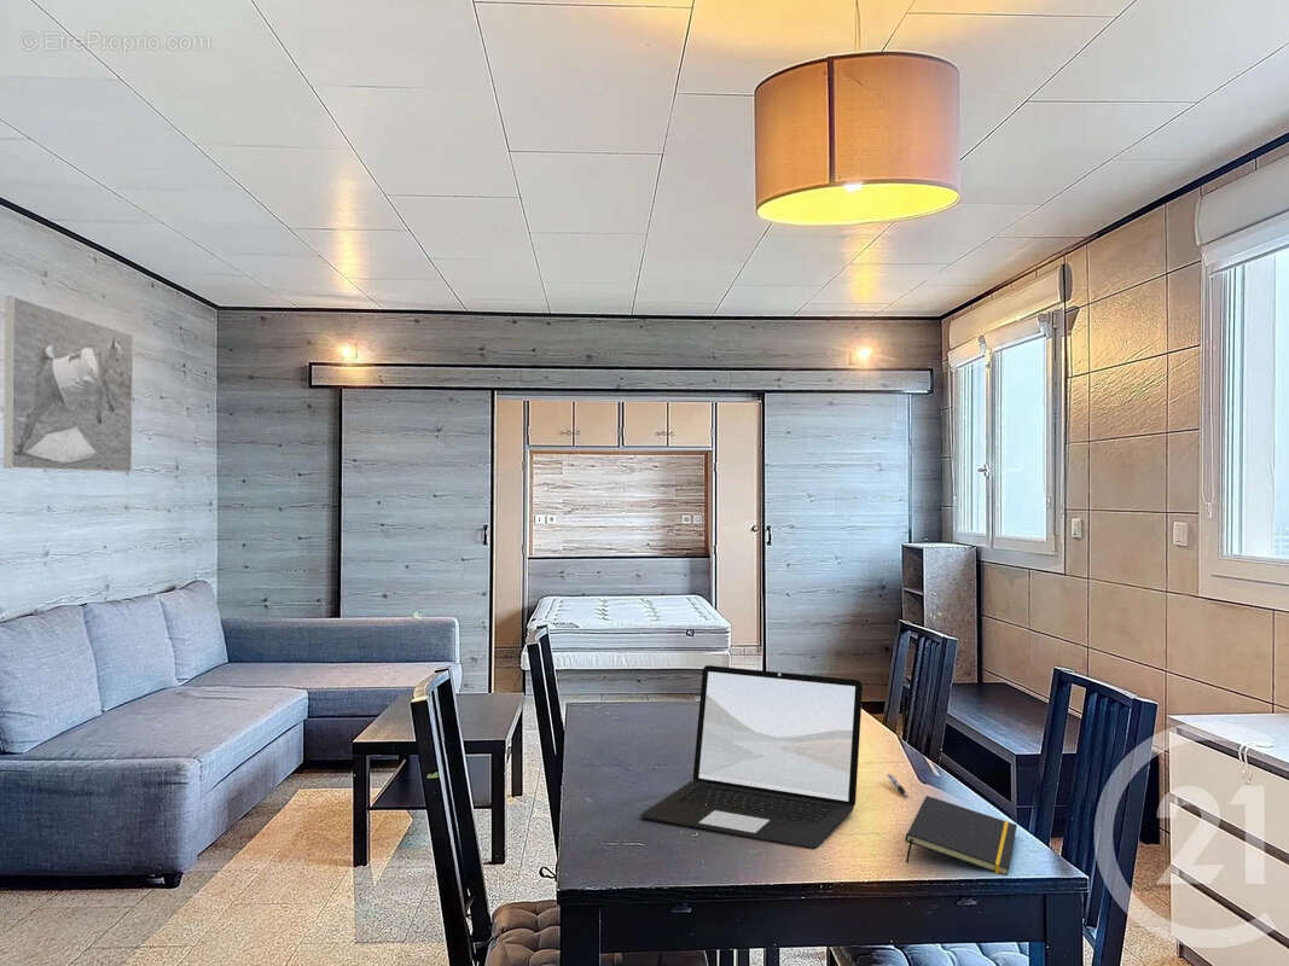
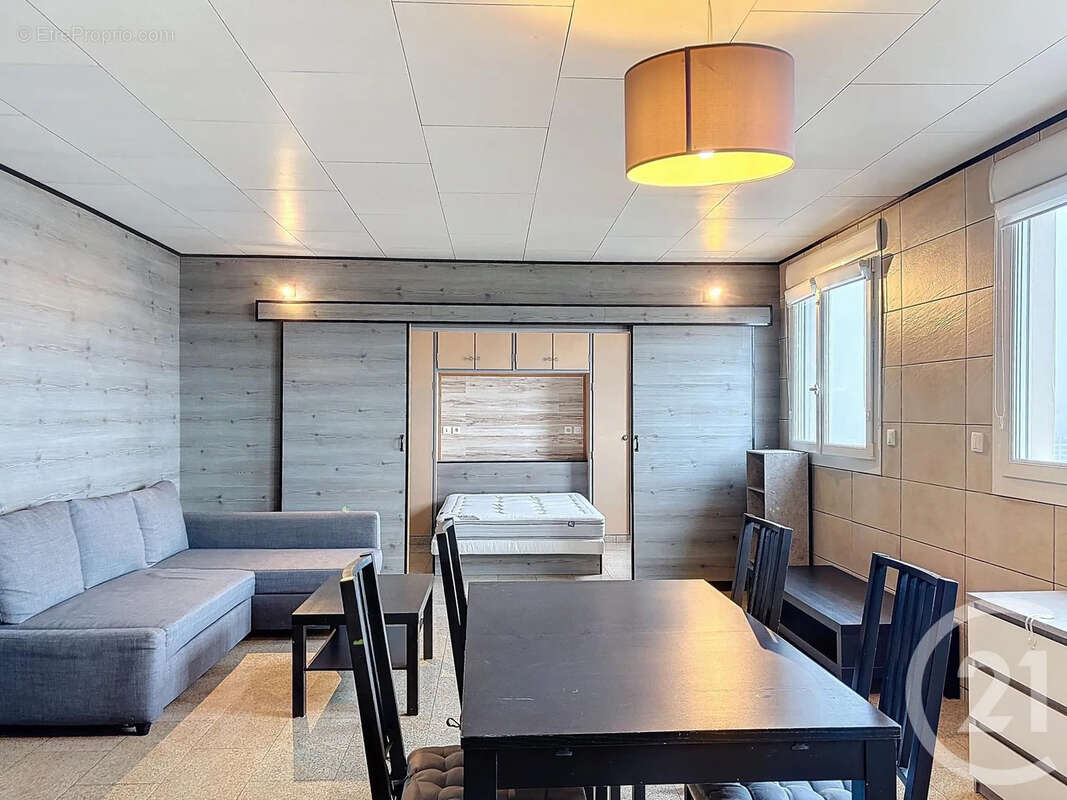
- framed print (75, 394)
- laptop (753, 747)
- notepad (963, 832)
- pen (898, 785)
